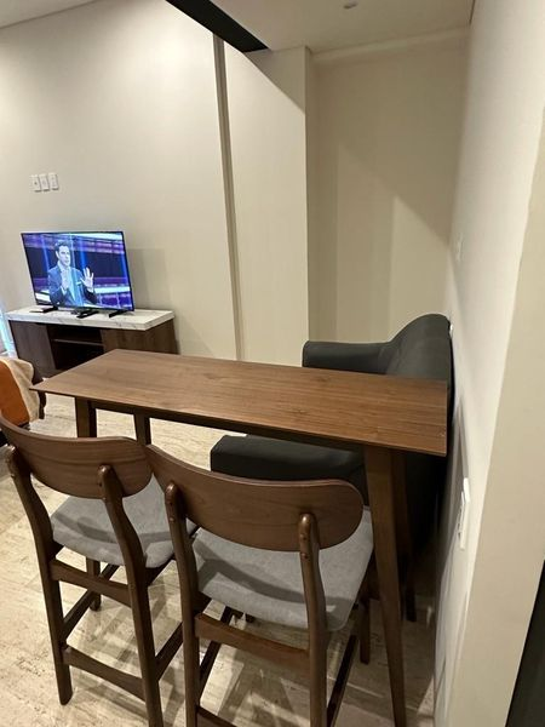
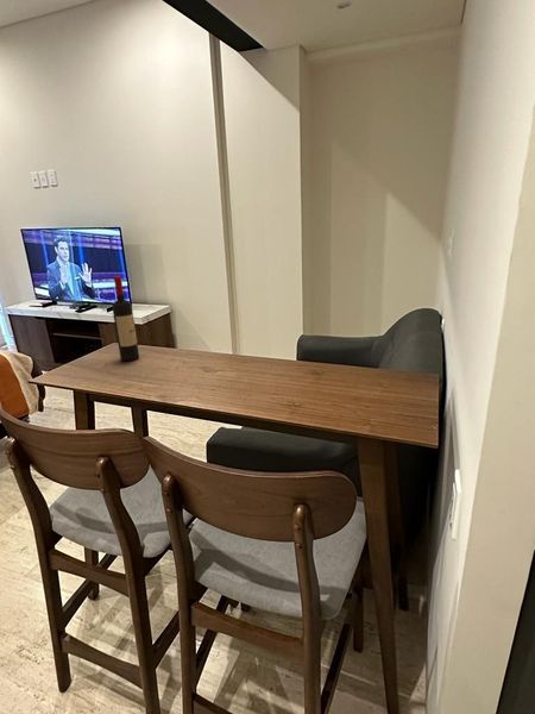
+ wine bottle (124, 318)
